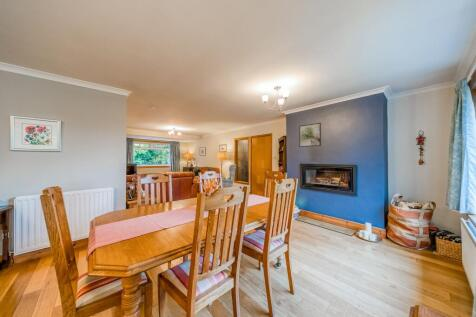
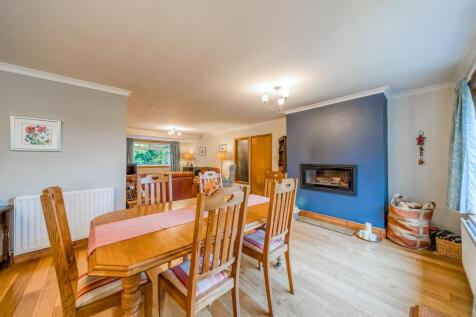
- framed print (309, 135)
